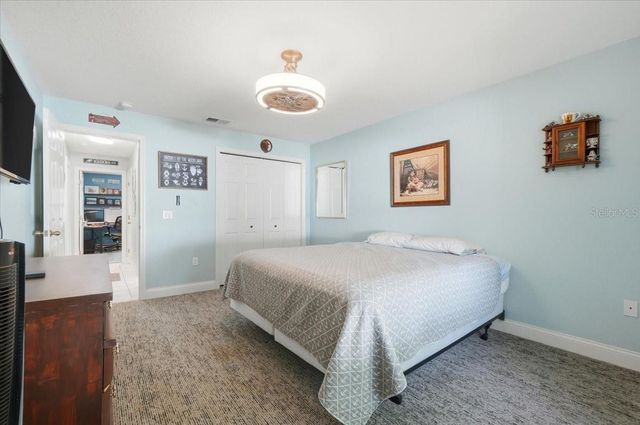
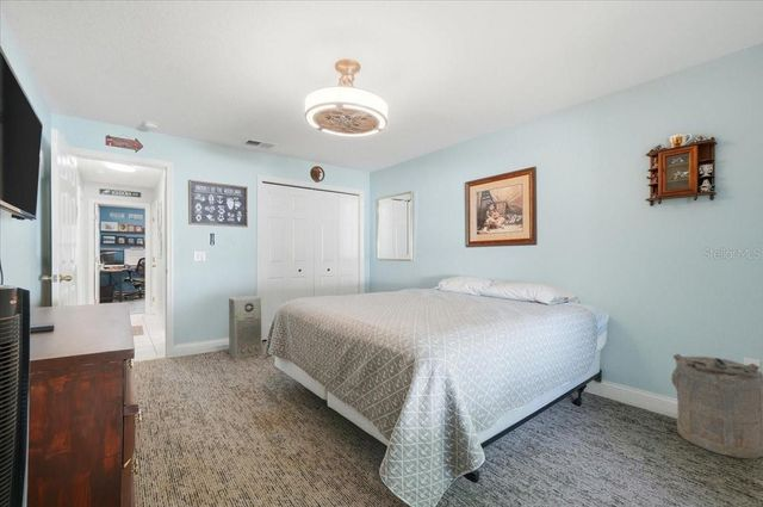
+ air purifier (243, 324)
+ laundry hamper (713, 397)
